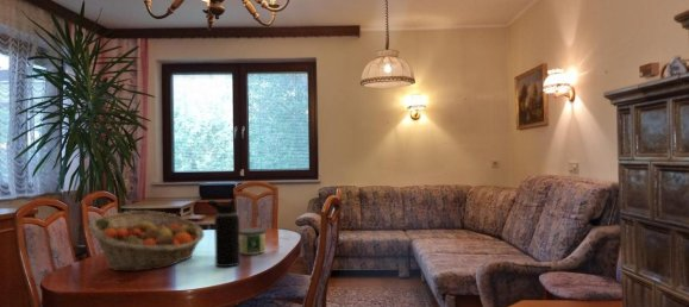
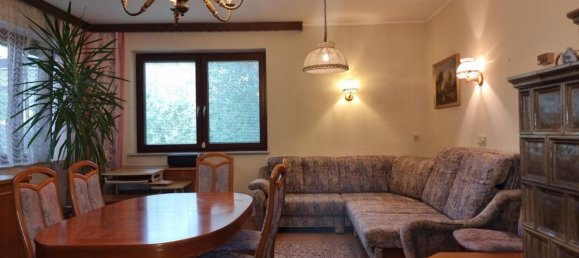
- water bottle (224, 228)
- candle (252, 240)
- fruit basket (150, 237)
